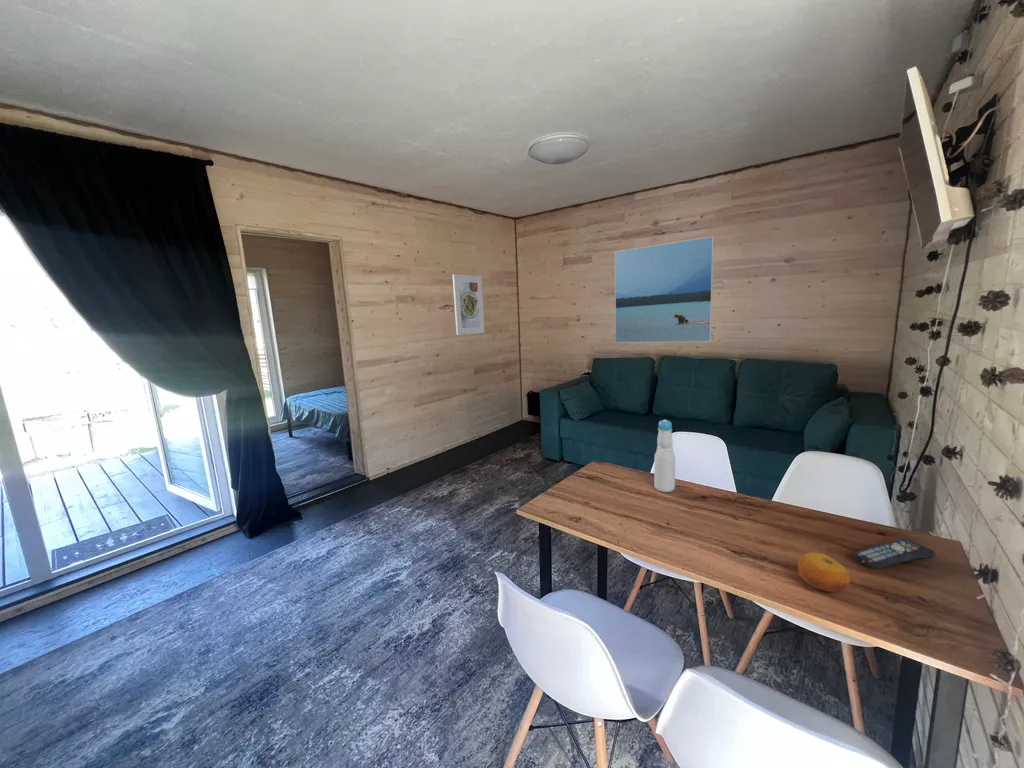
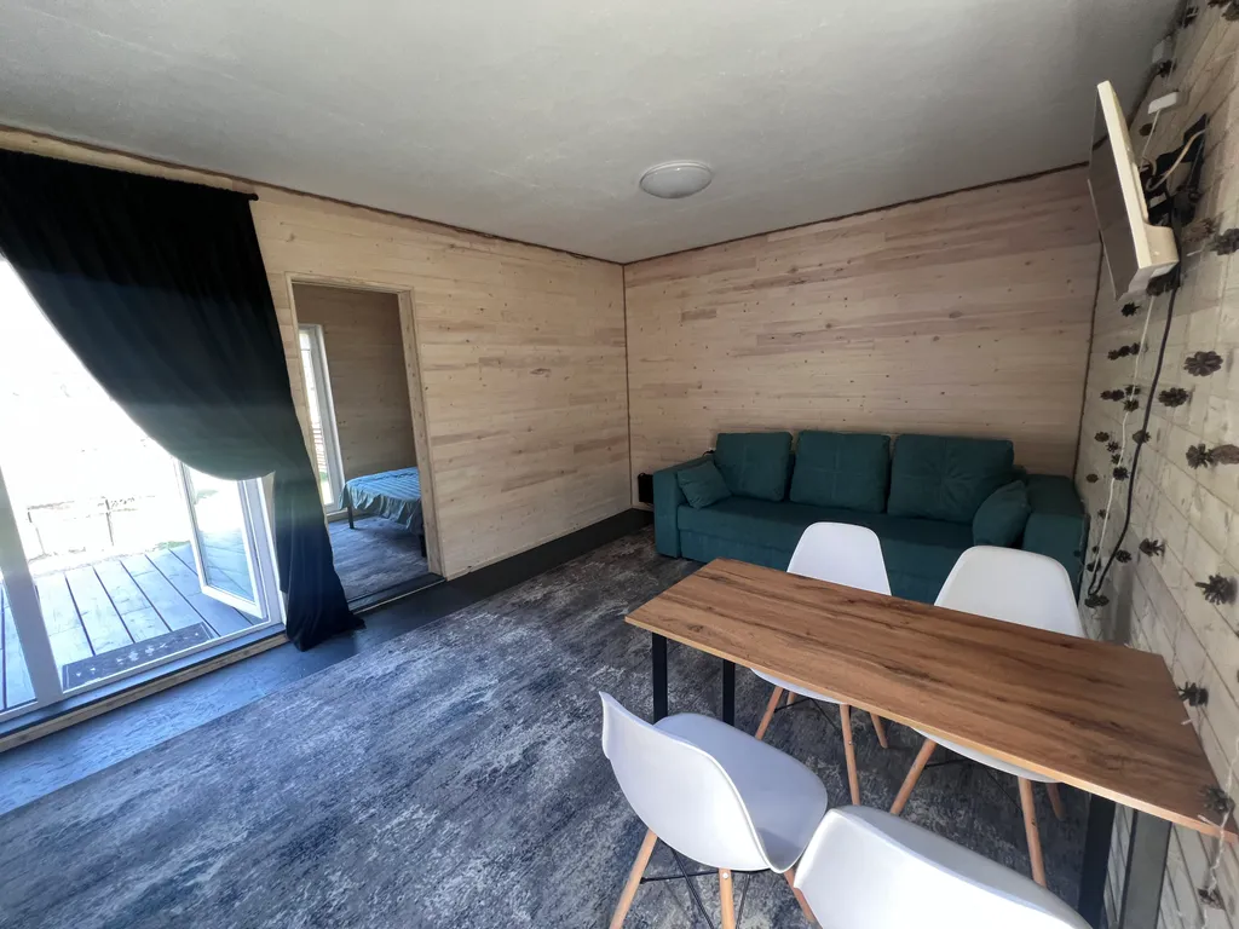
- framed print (469, 305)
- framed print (660, 294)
- remote control (894, 553)
- fruit (822, 572)
- bottle (664, 454)
